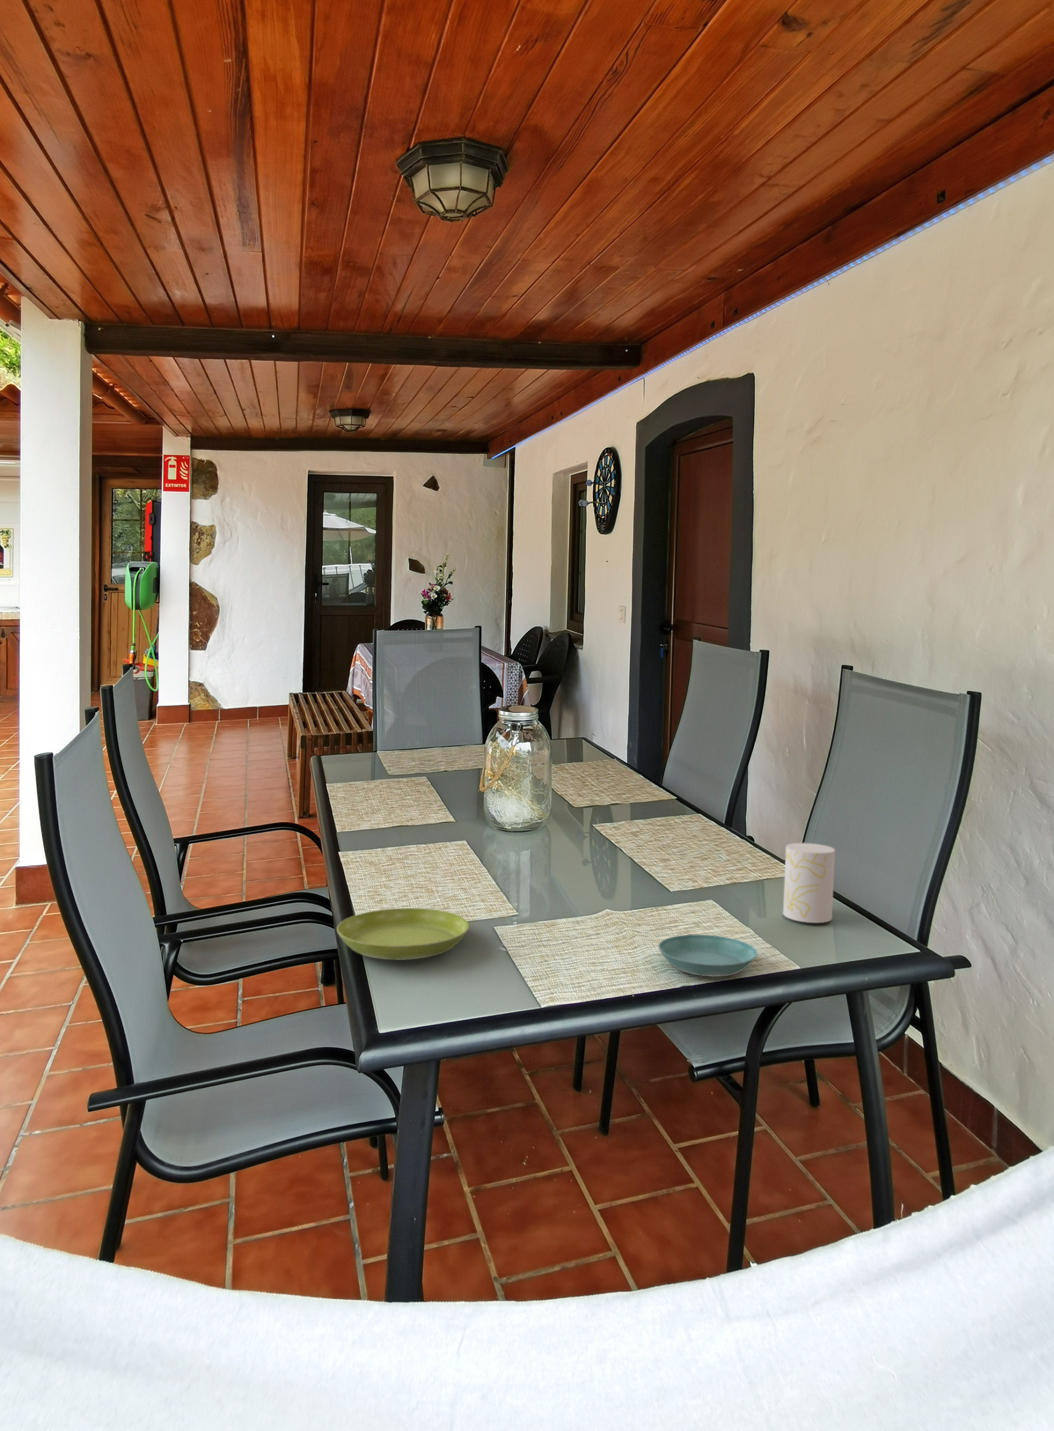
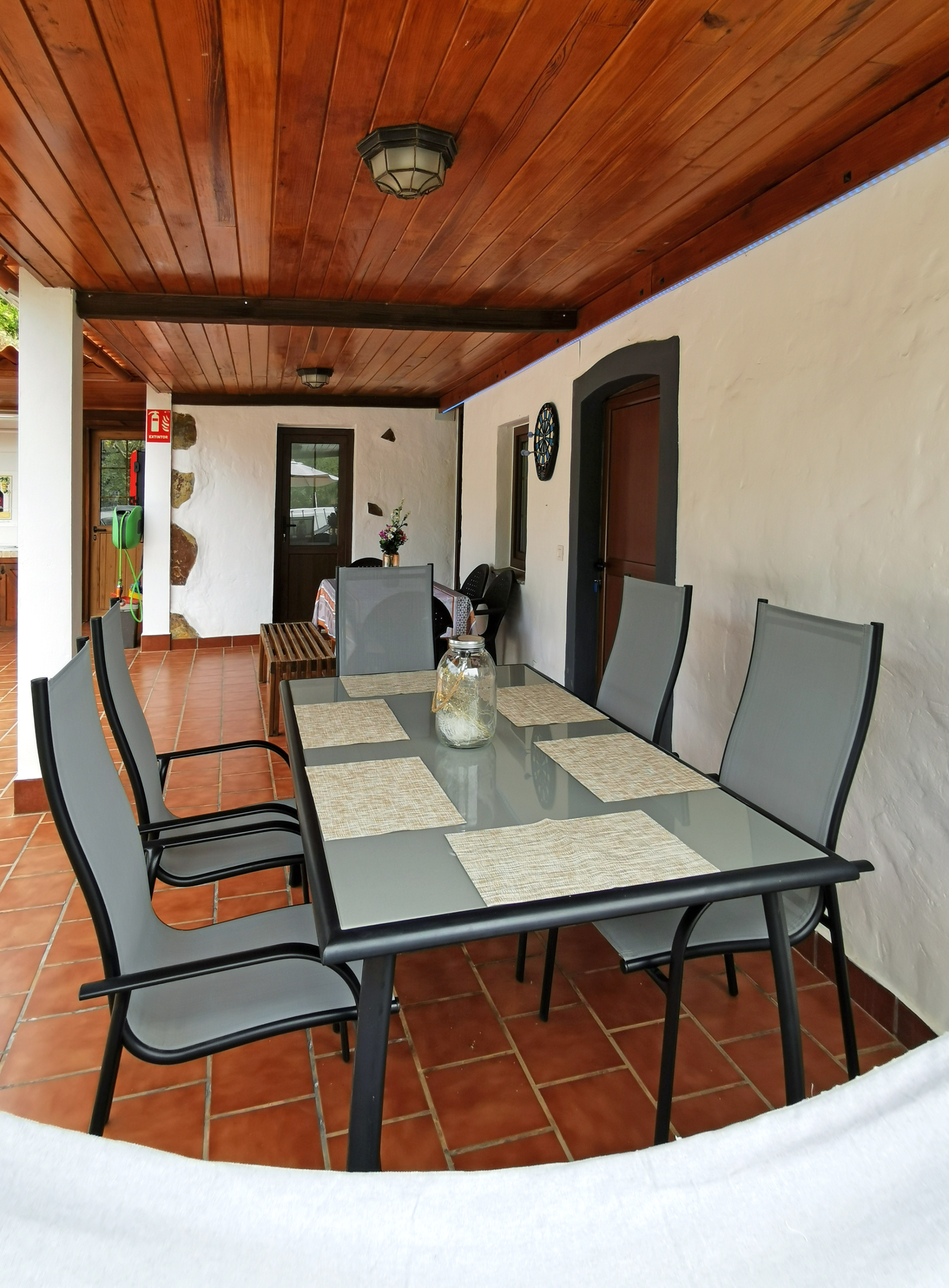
- saucer (707, 957)
- saucer (403, 934)
- cup (809, 882)
